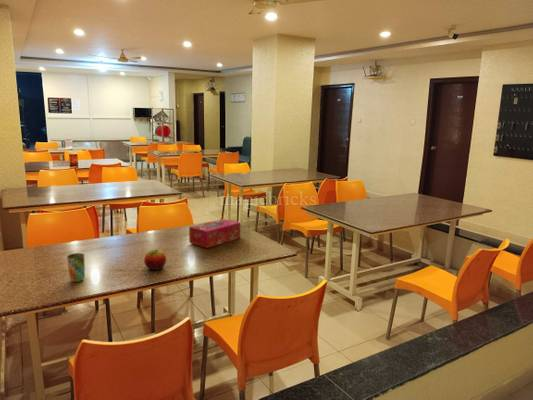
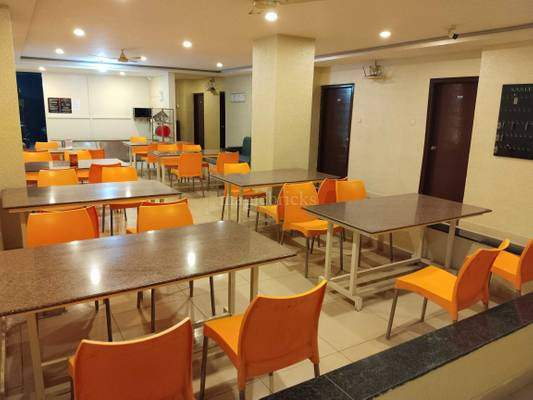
- fruit (155, 258)
- cup (76, 267)
- tissue box (215, 232)
